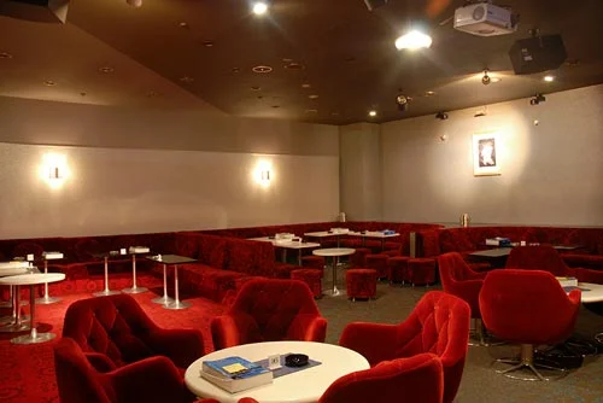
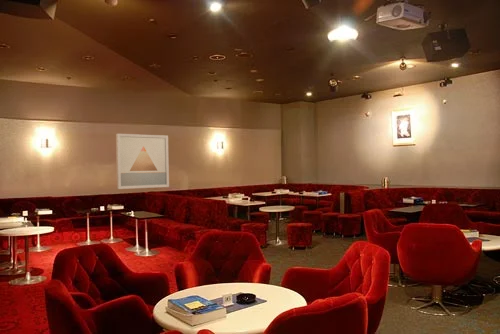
+ wall art (143, 161)
